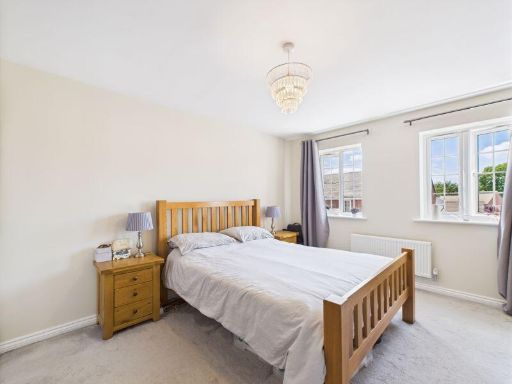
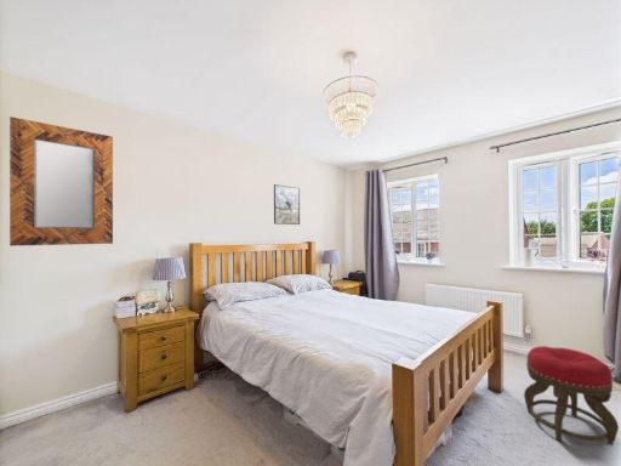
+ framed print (286, 205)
+ home mirror (65, 186)
+ stool (566, 391)
